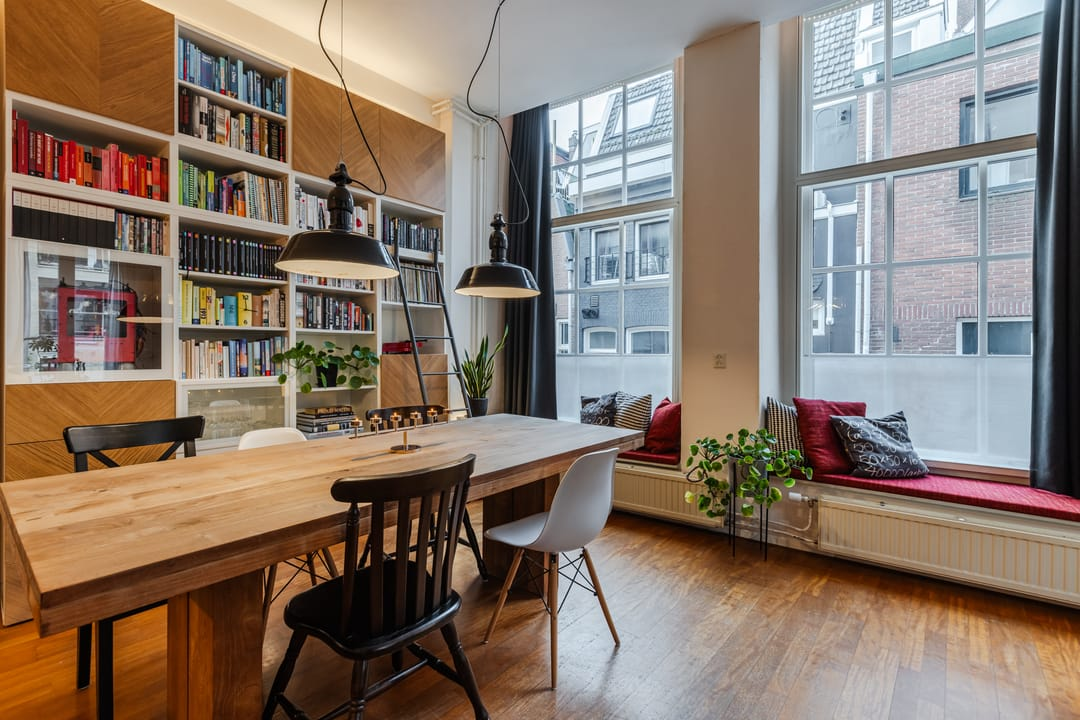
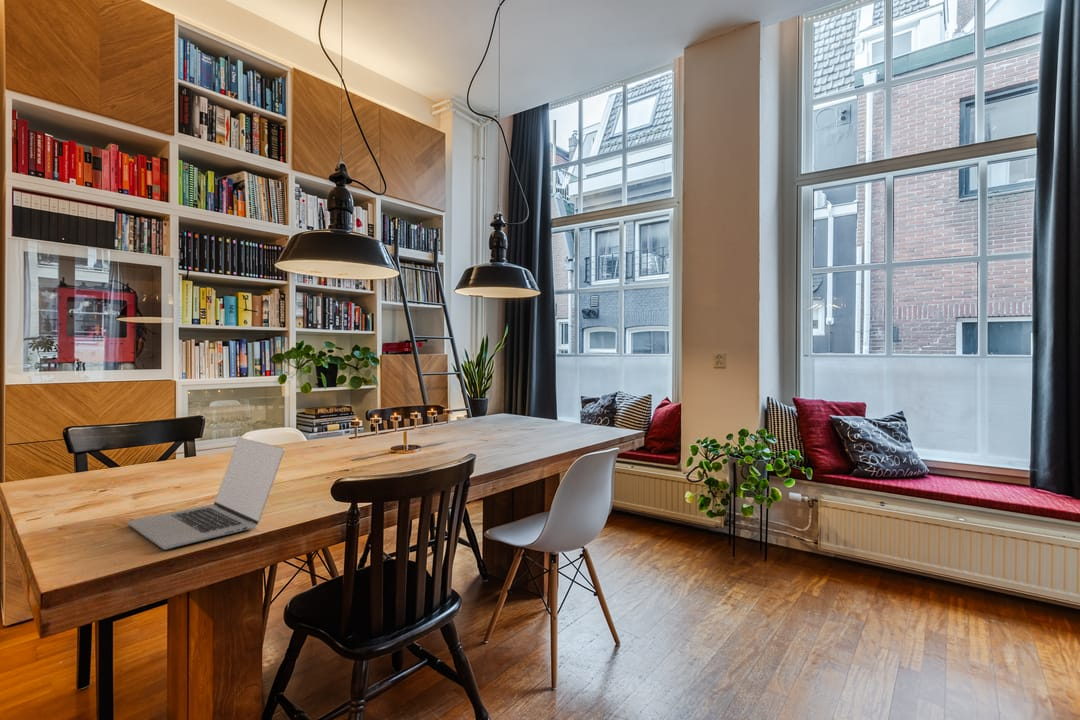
+ laptop (218, 491)
